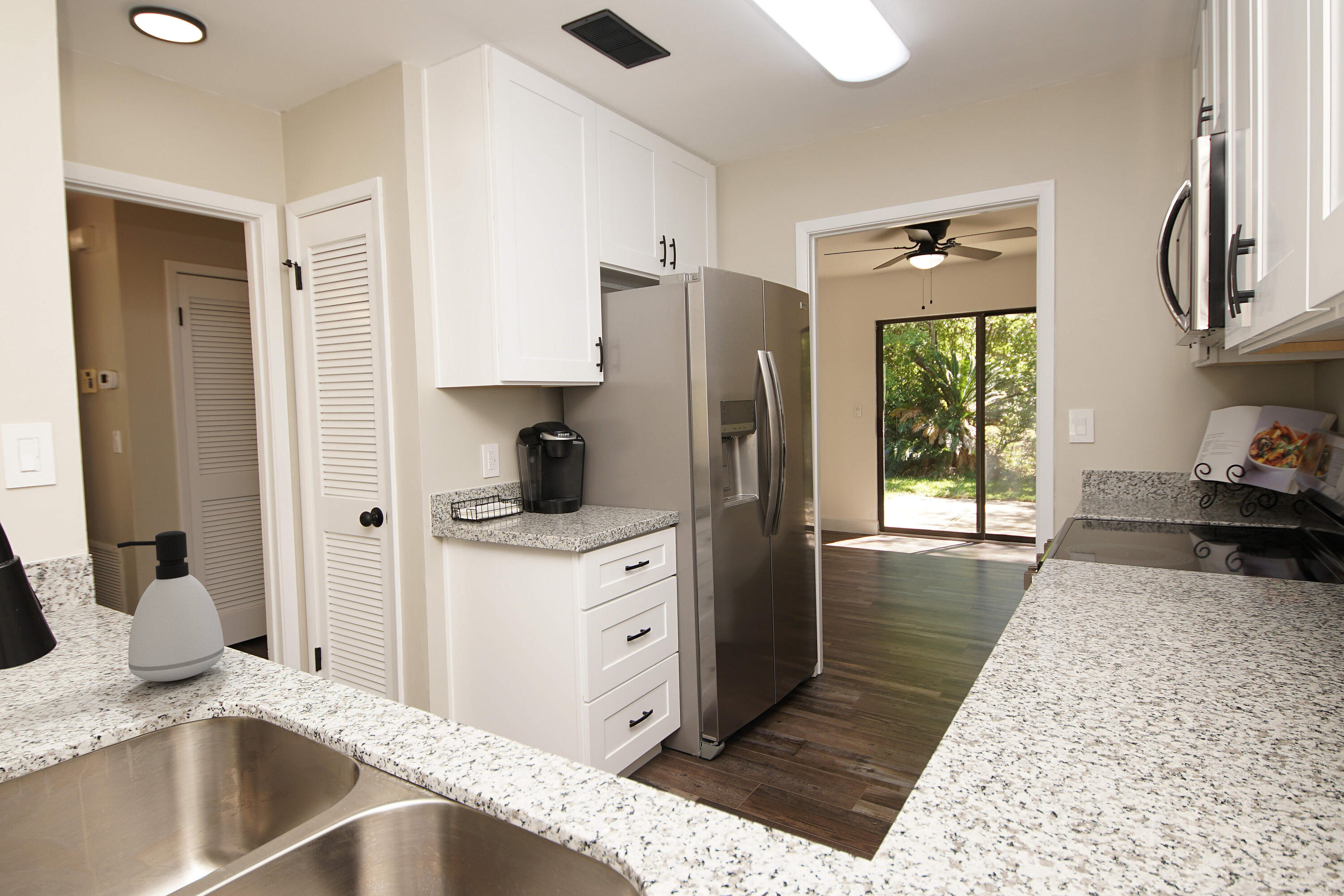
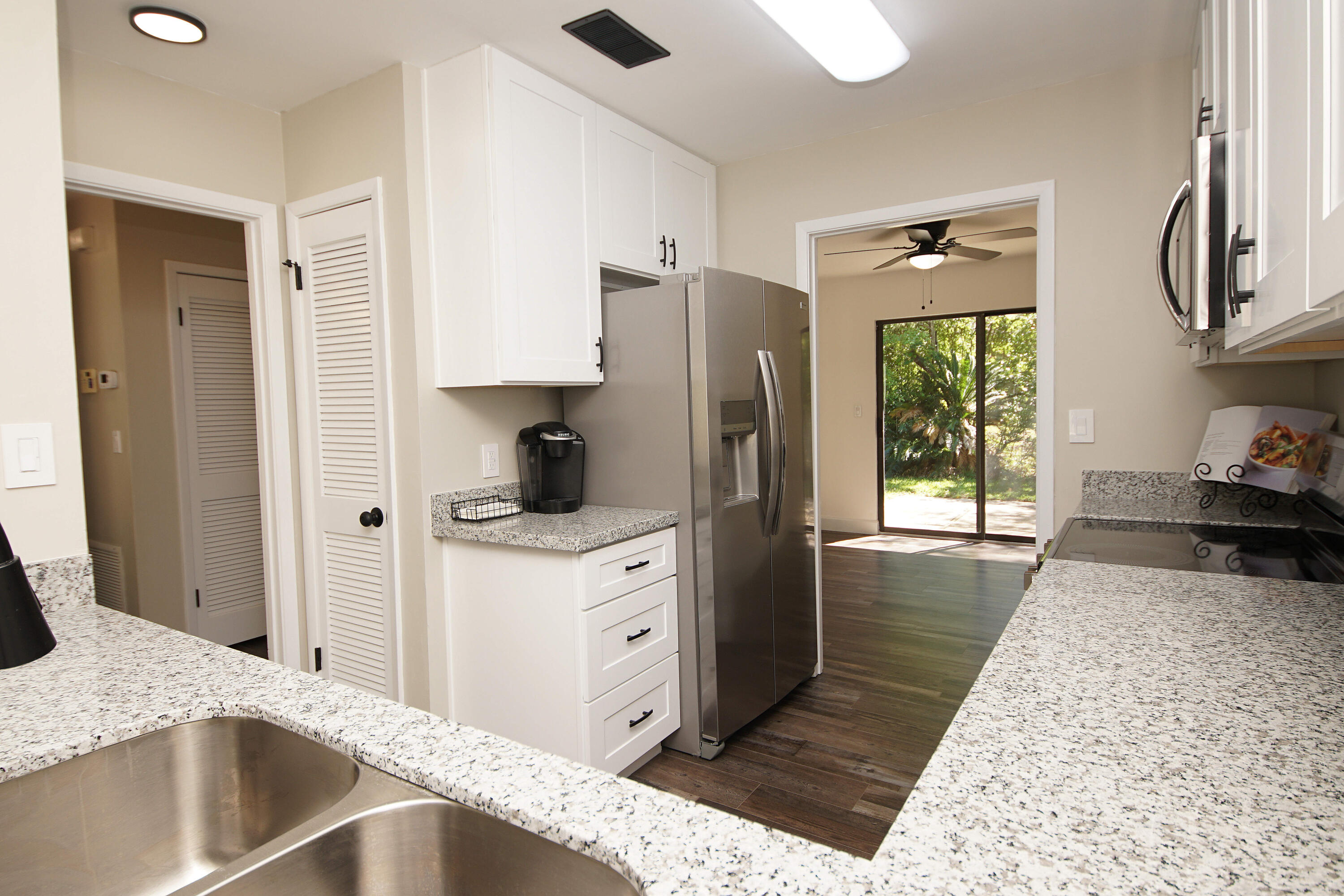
- soap dispenser (173, 604)
